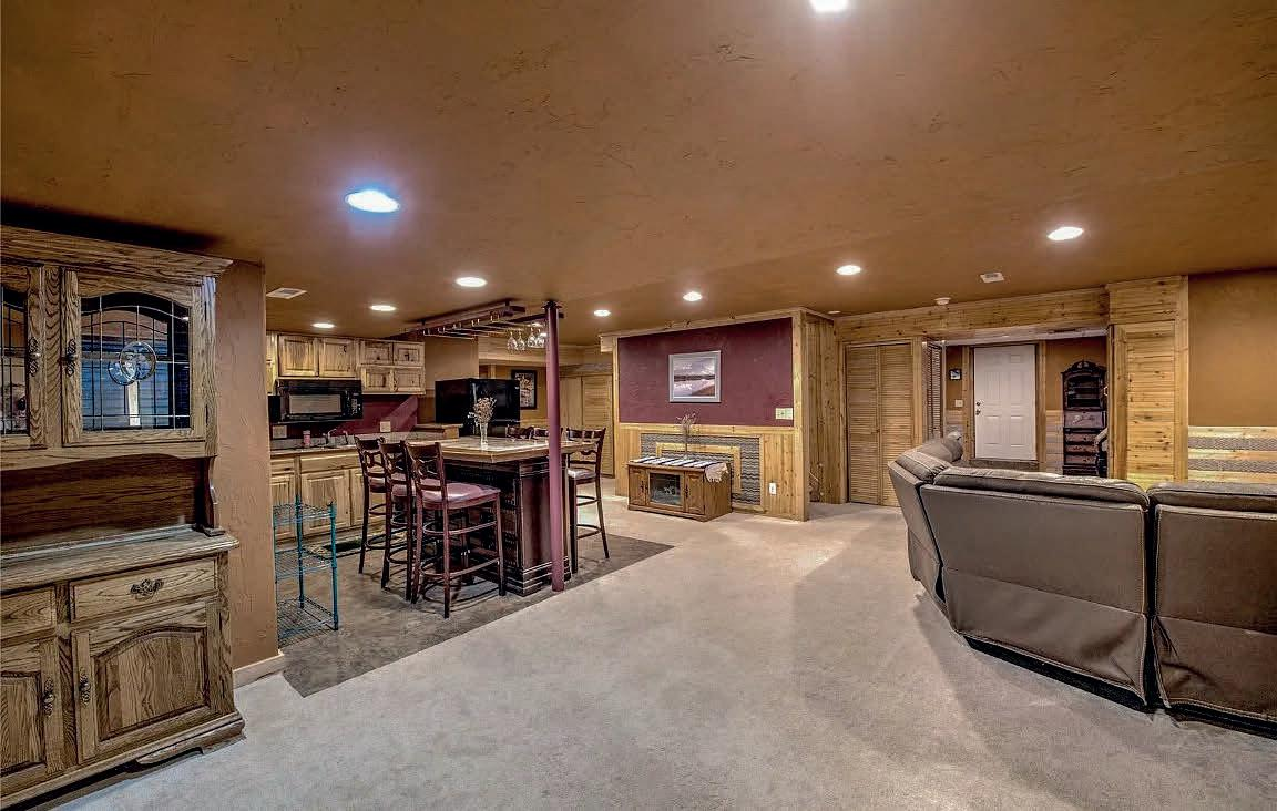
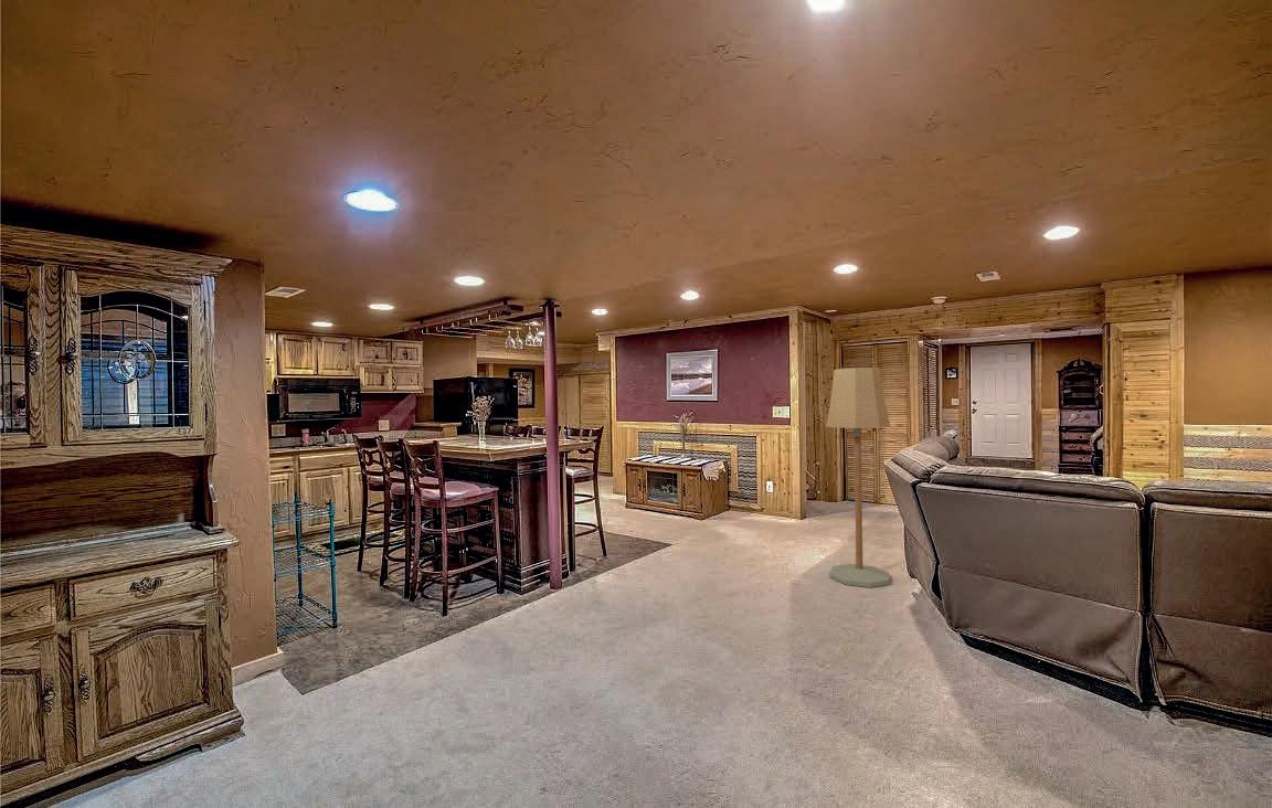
+ floor lamp (858, 472)
